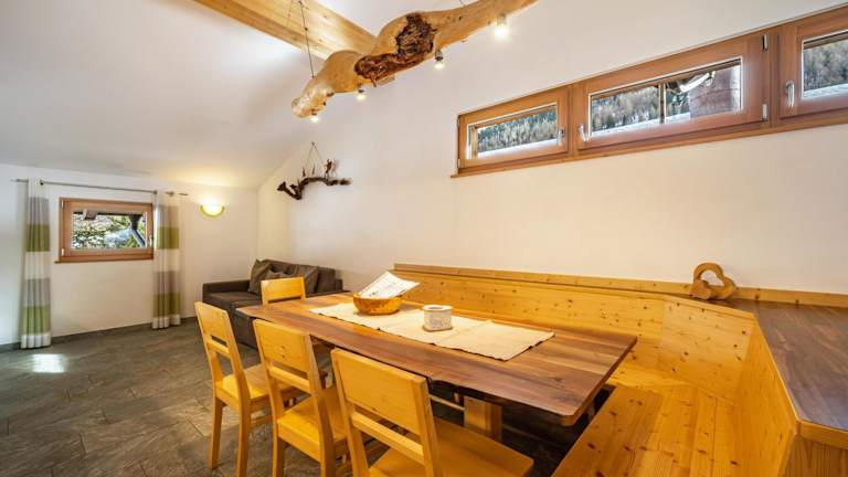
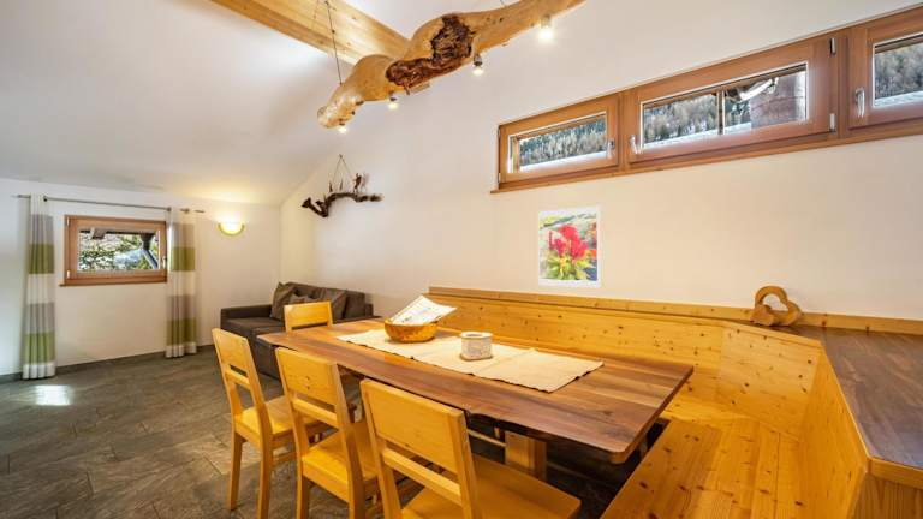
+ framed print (567, 247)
